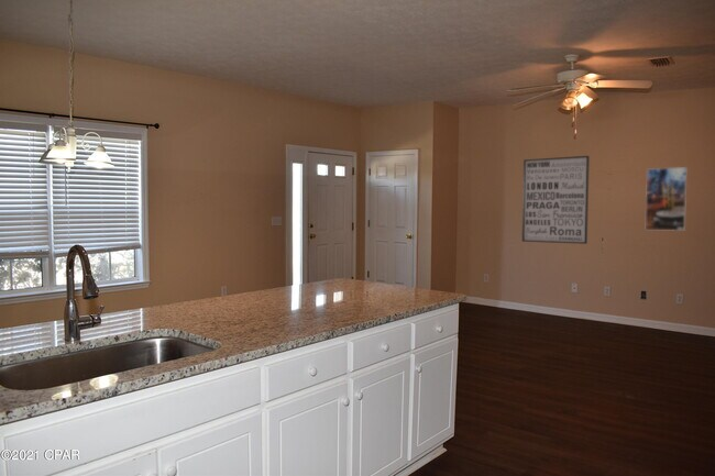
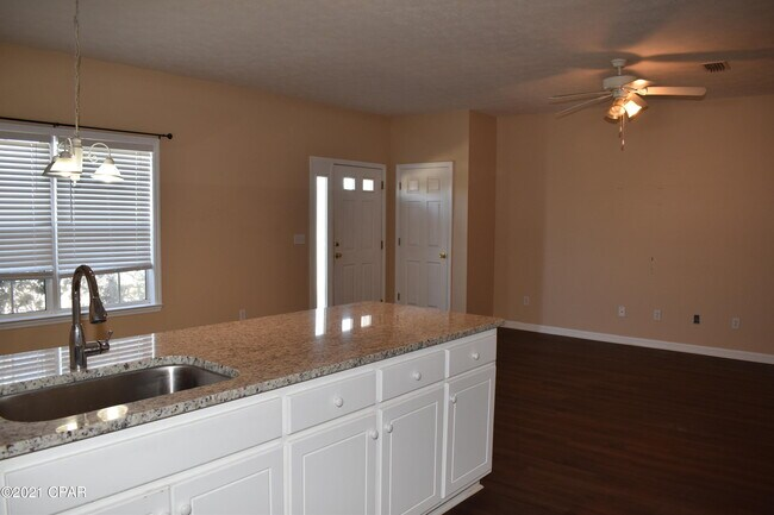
- wall art (554, 200)
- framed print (666, 199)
